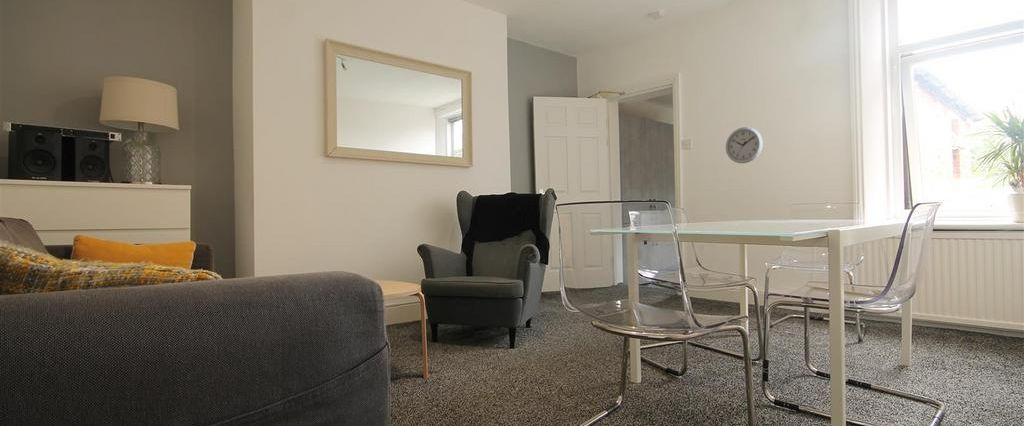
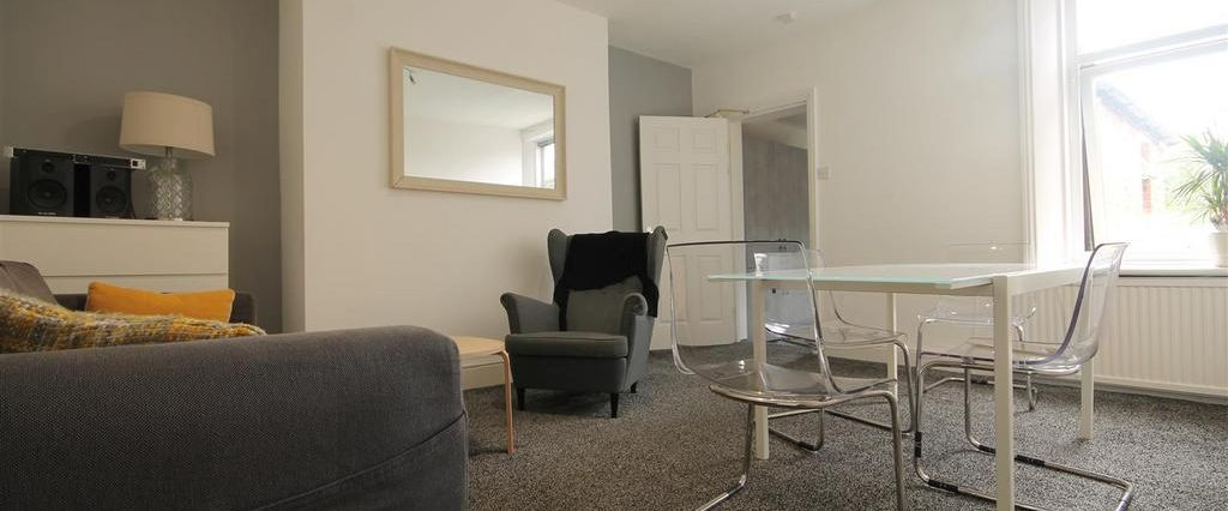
- wall clock (743, 145)
